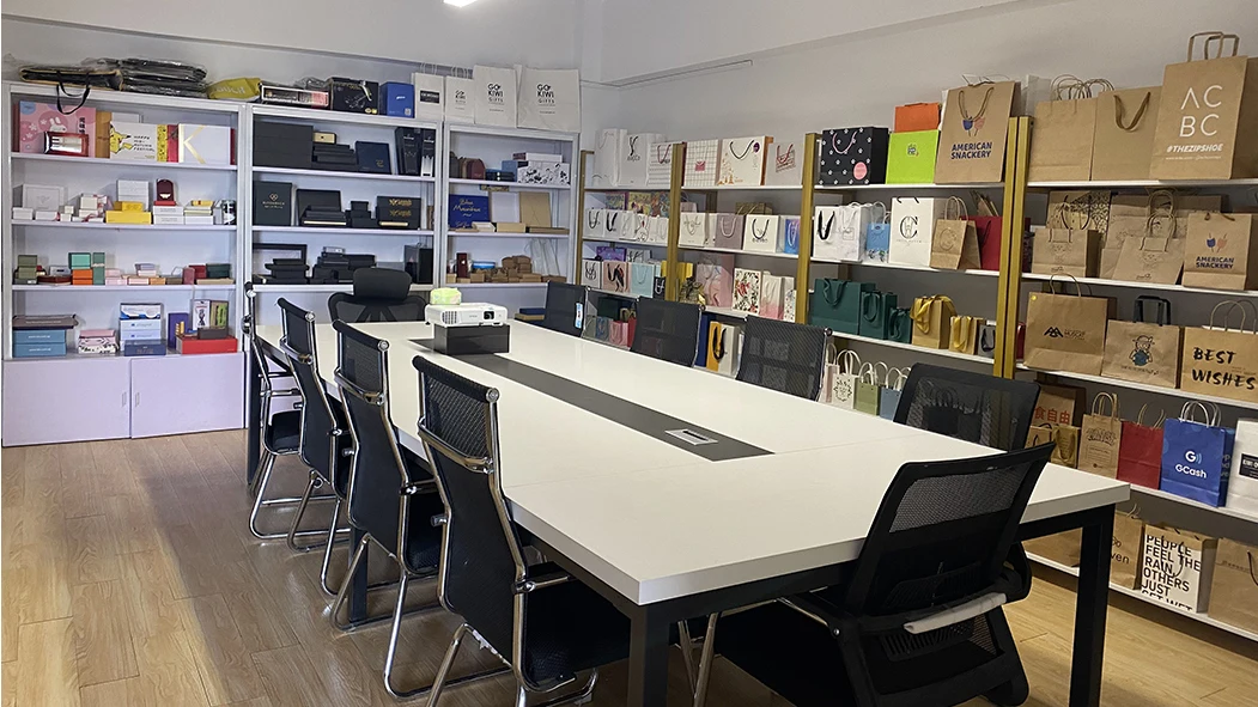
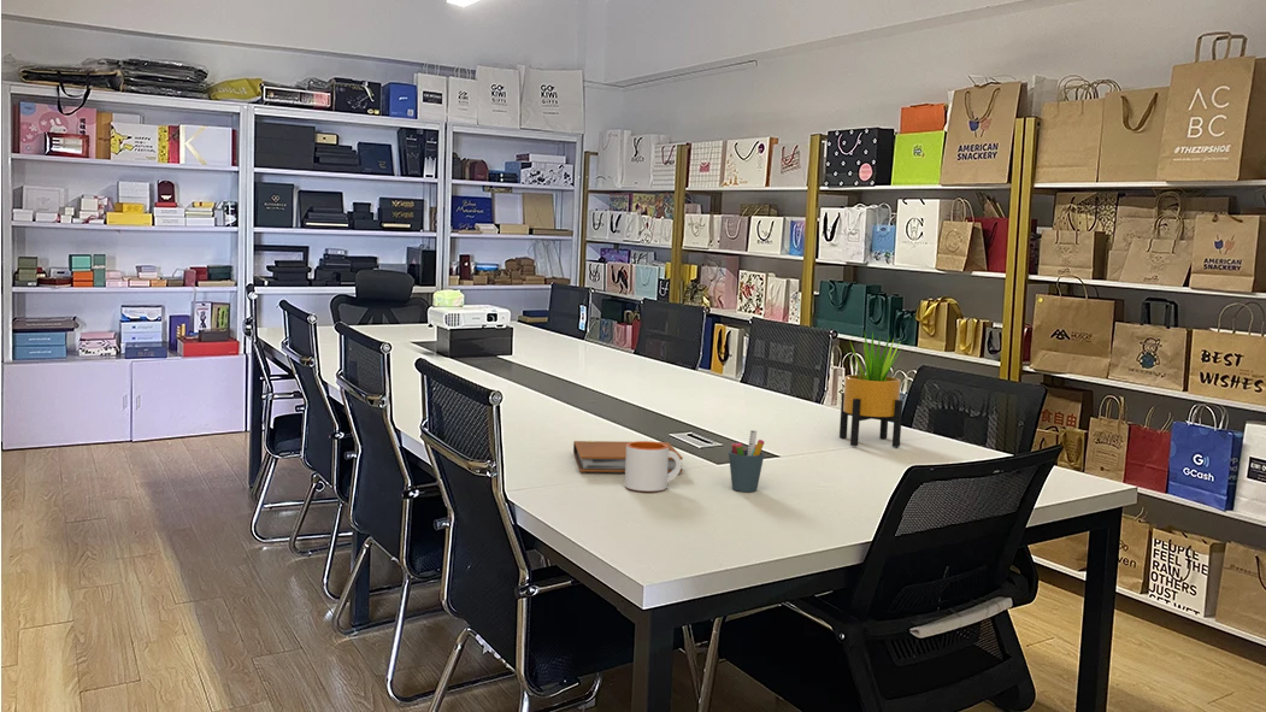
+ mug (653, 465)
+ pen holder (746, 460)
+ potted plant (872, 387)
+ notebook (625, 455)
